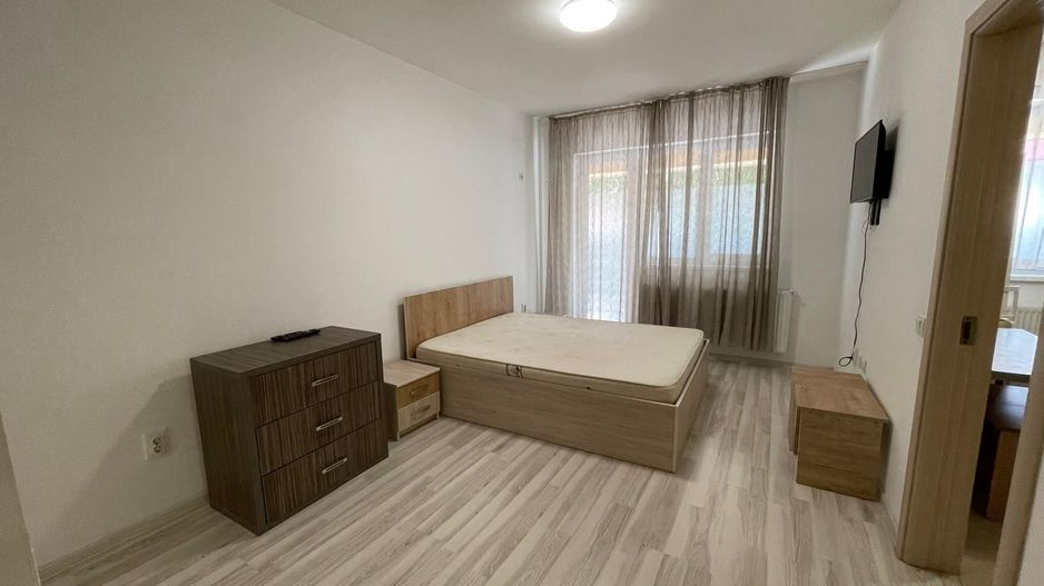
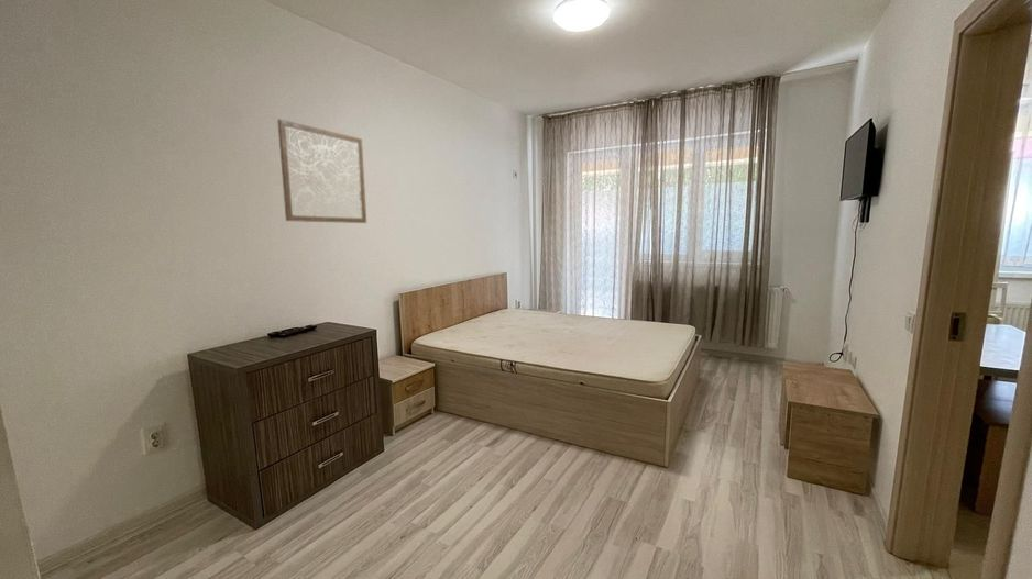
+ wall art (323, 177)
